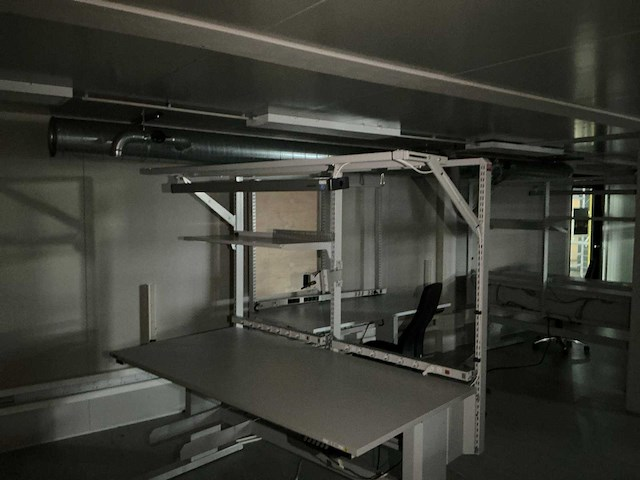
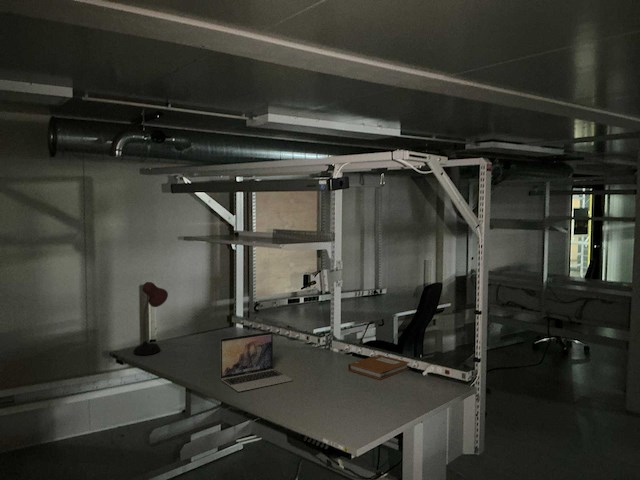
+ desk lamp (145, 313)
+ notebook (379, 365)
+ laptop (256, 359)
